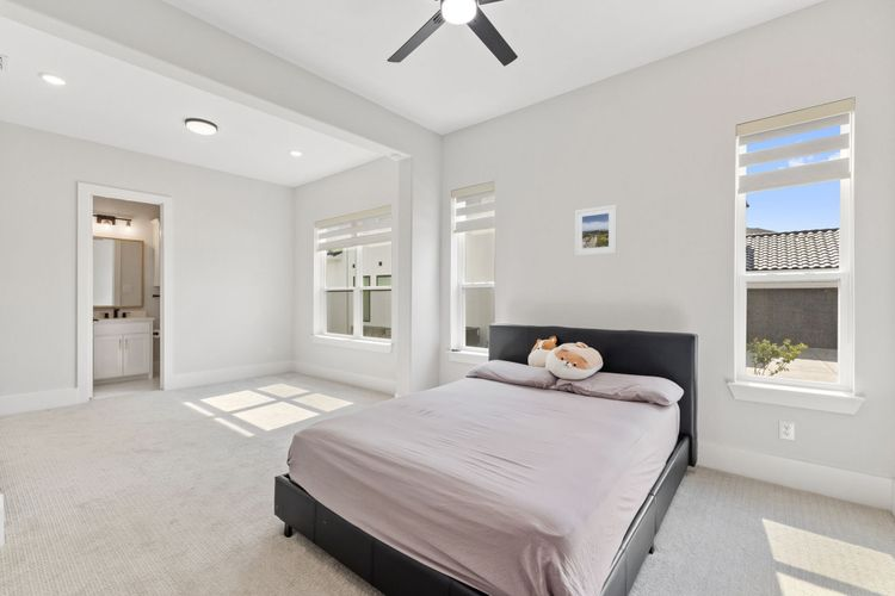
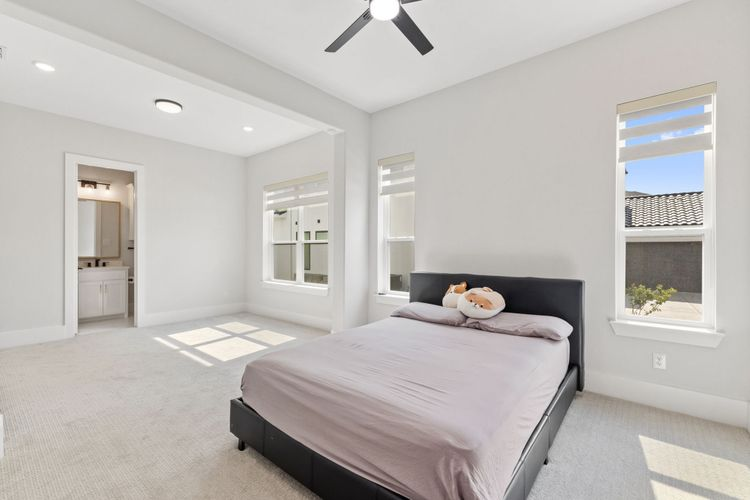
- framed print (594, 231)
